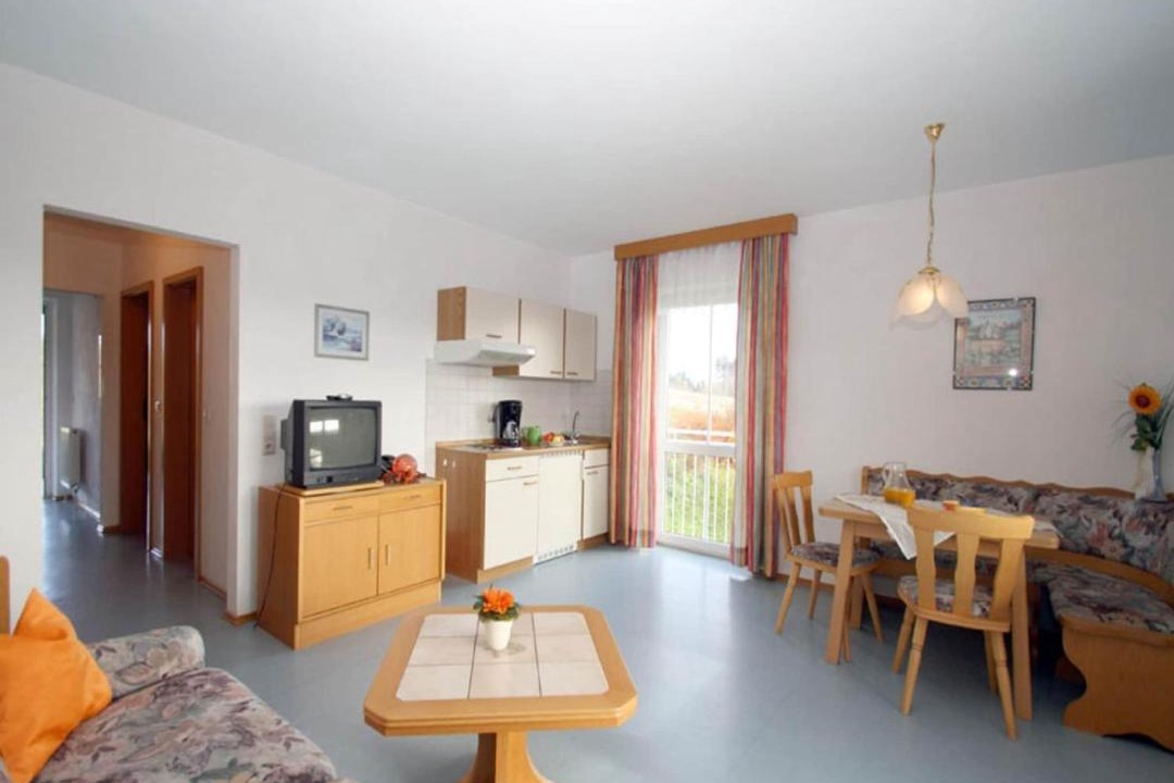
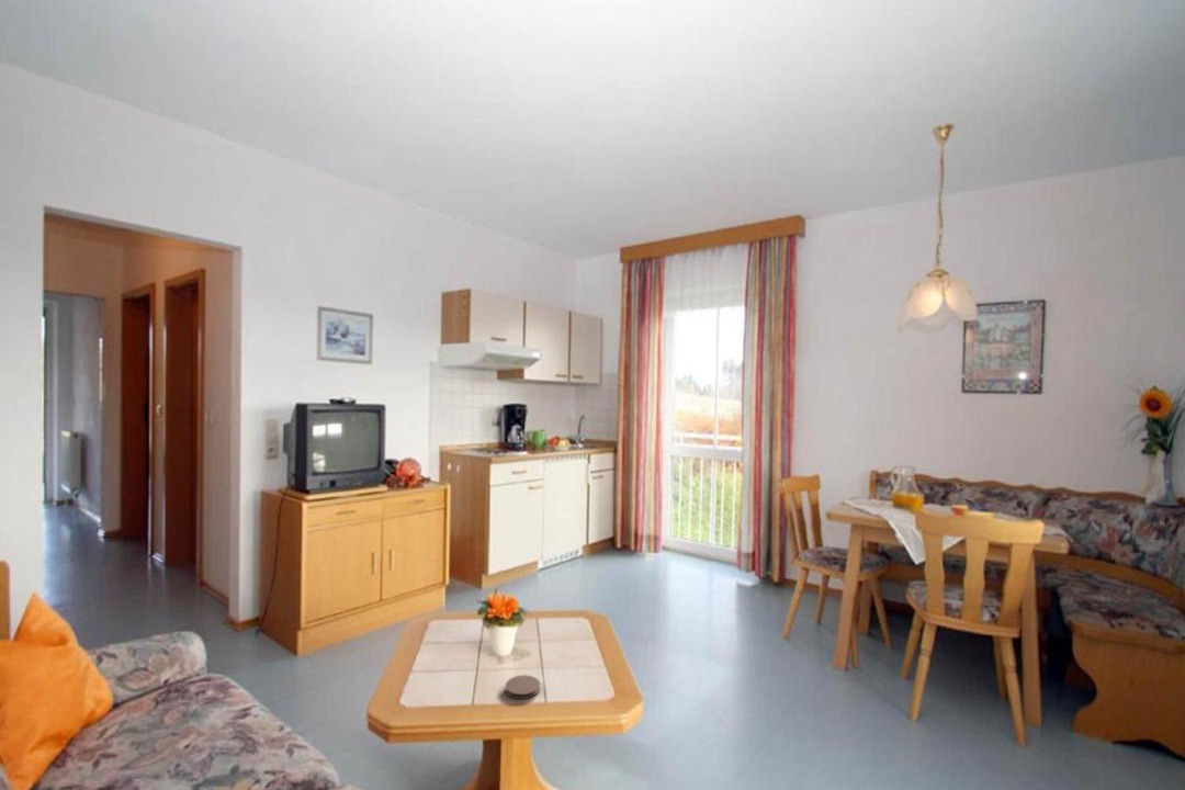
+ coaster (522, 686)
